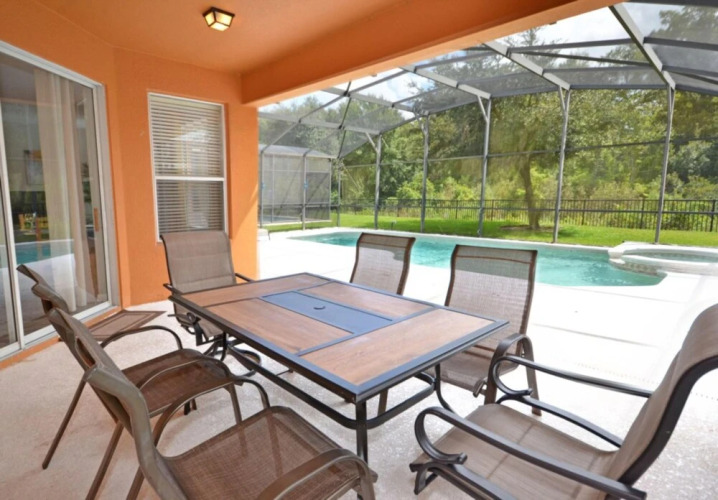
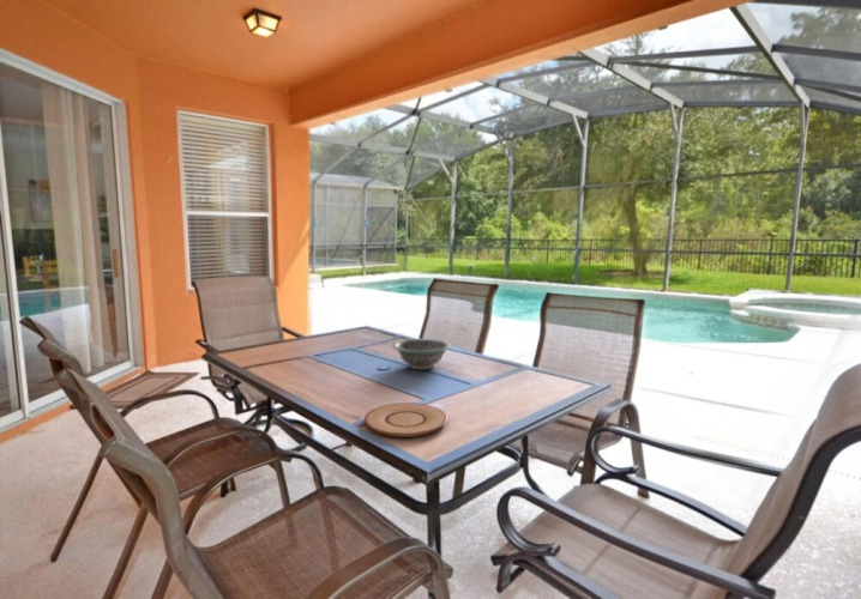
+ decorative bowl (421, 355)
+ plate (405, 418)
